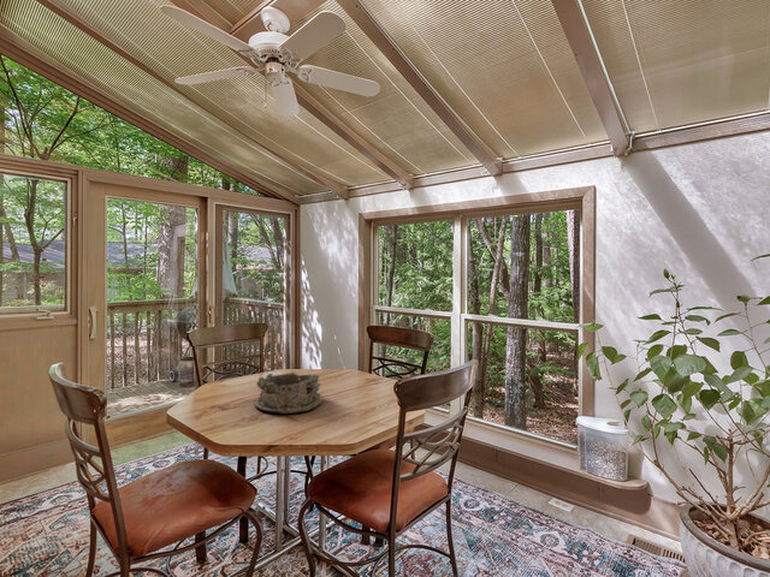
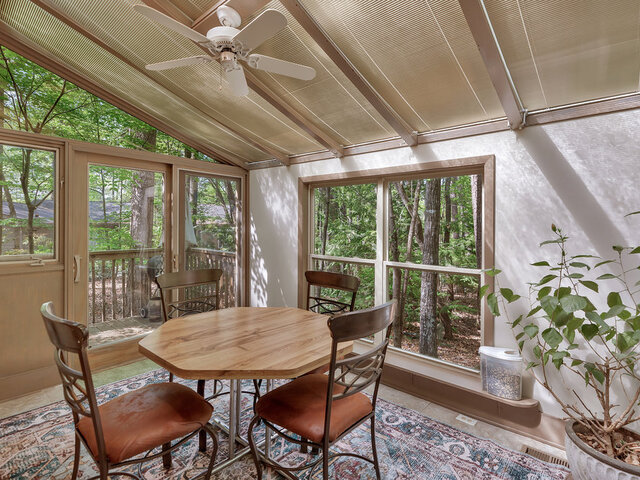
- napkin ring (289, 388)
